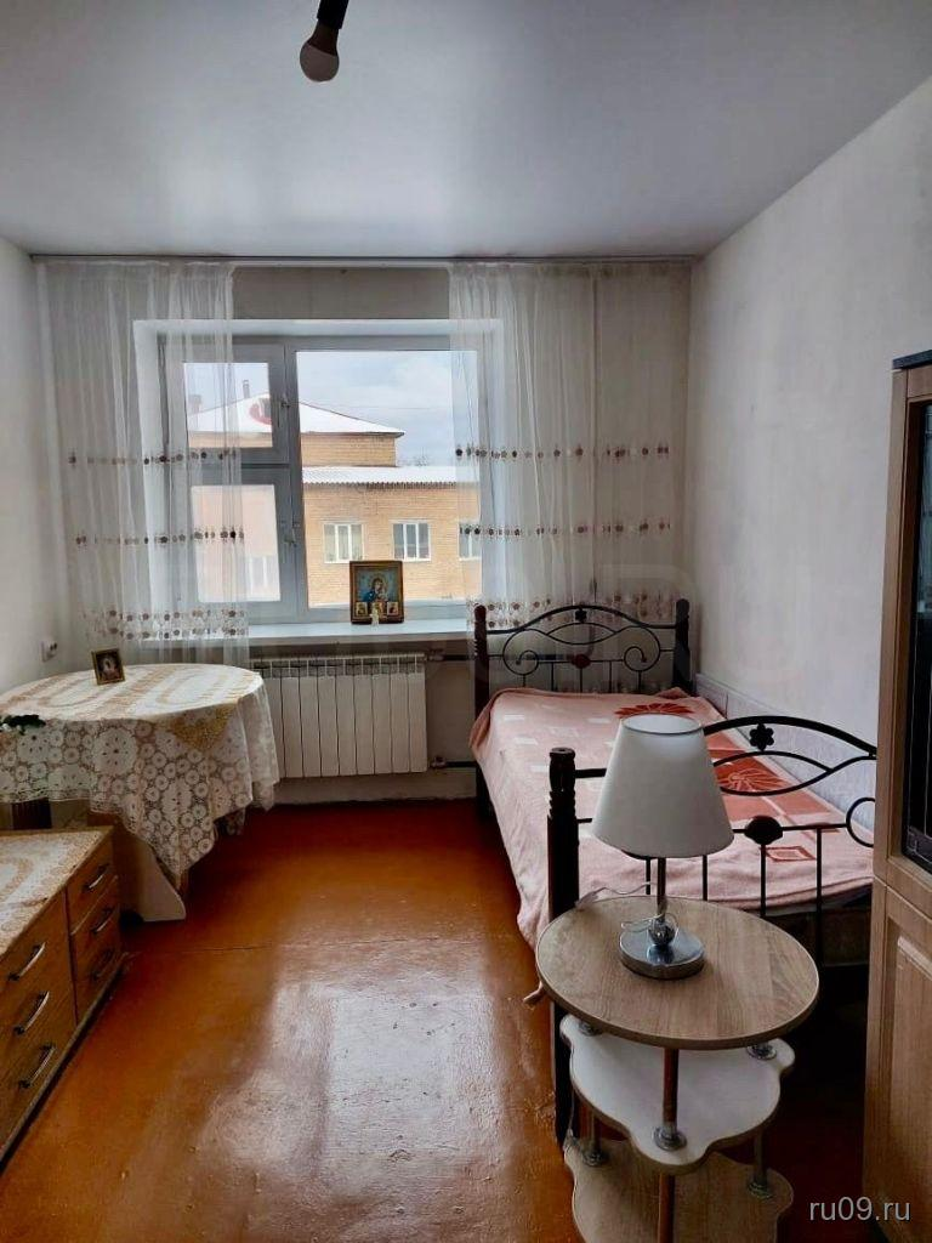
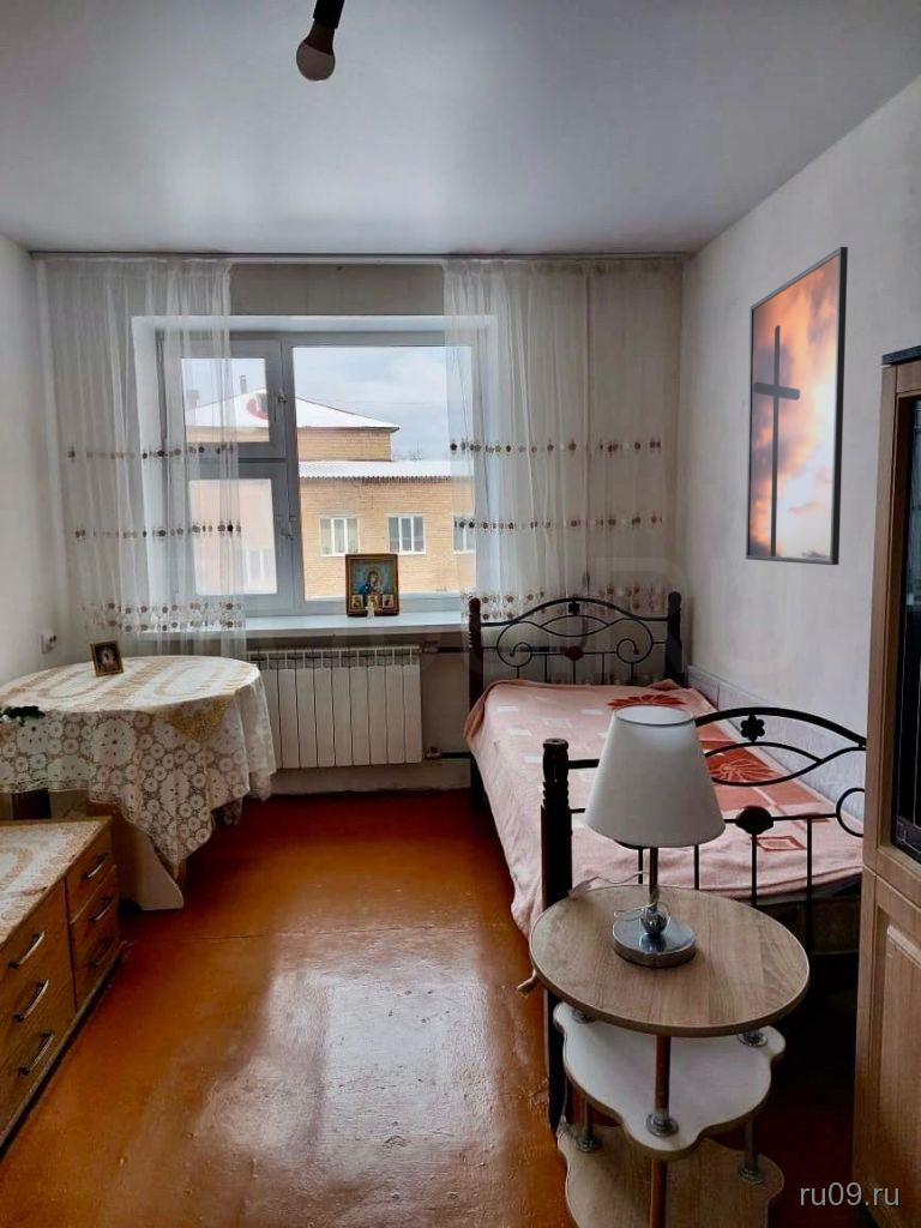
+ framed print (789, 423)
